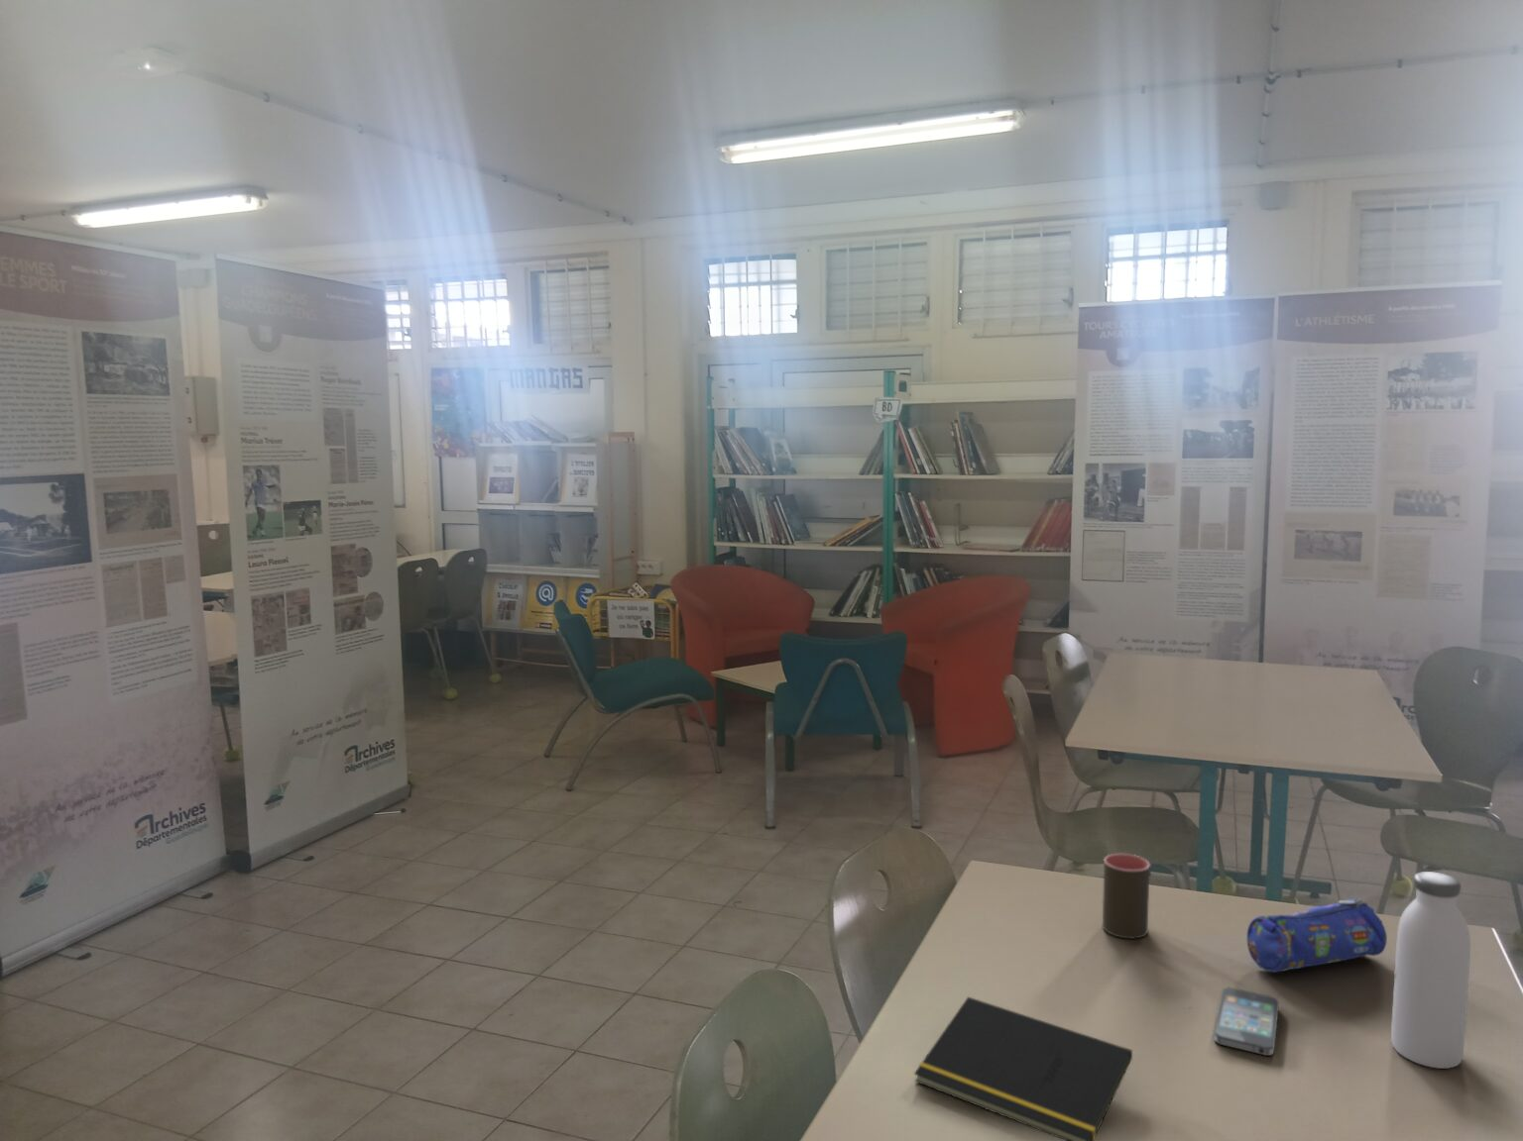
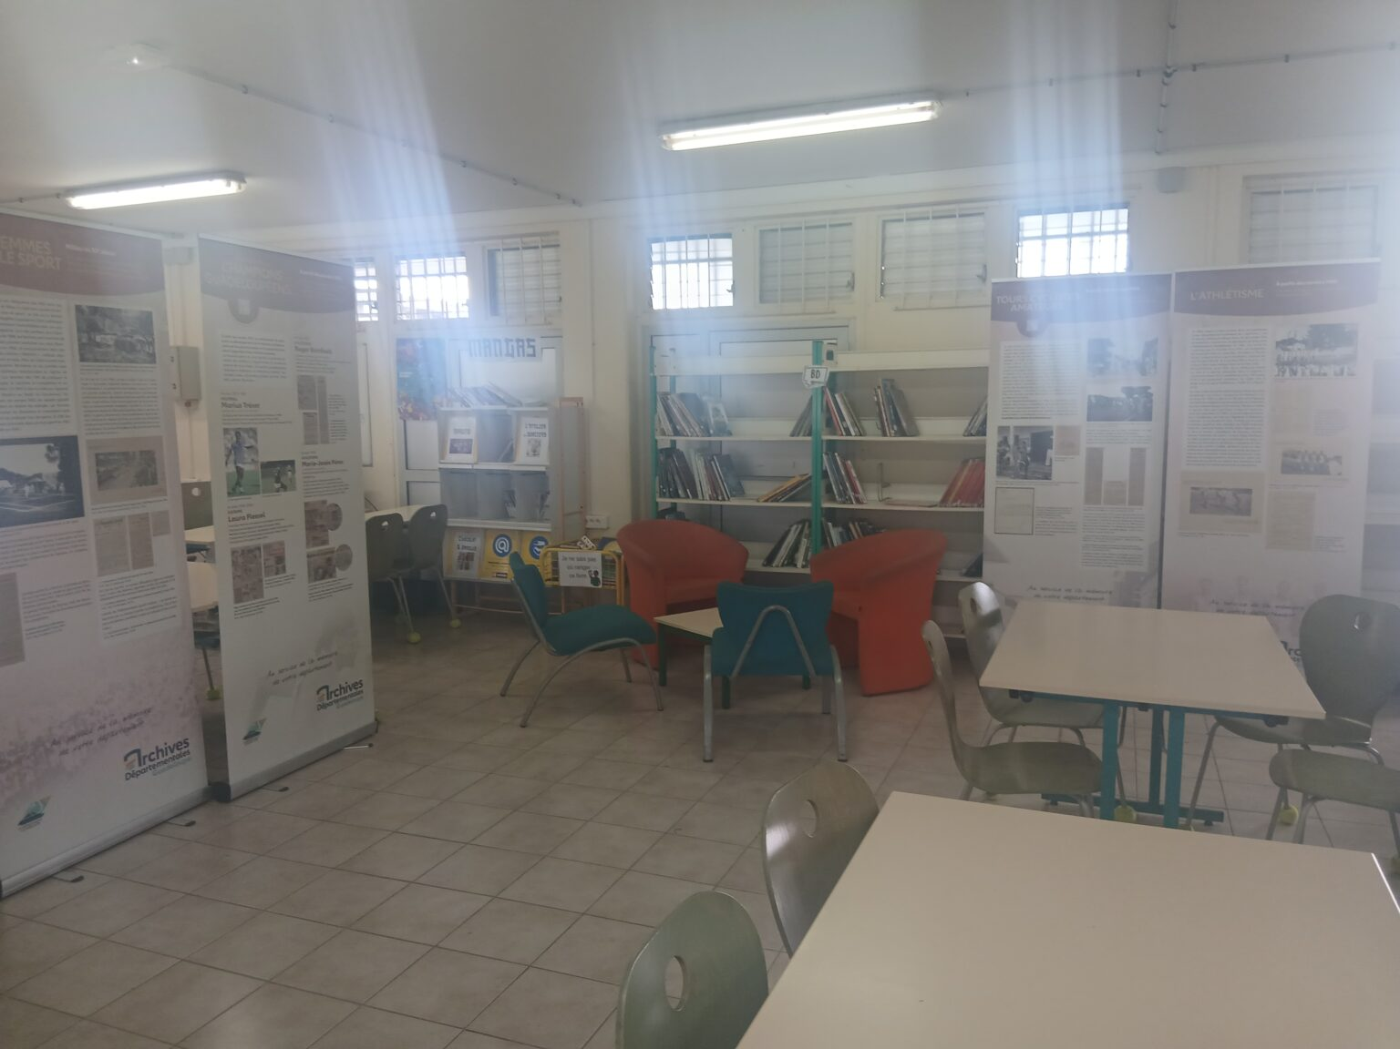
- smartphone (1246, 1019)
- notepad (1022, 1065)
- pencil case (1317, 932)
- cup (1125, 895)
- water bottle (1432, 965)
